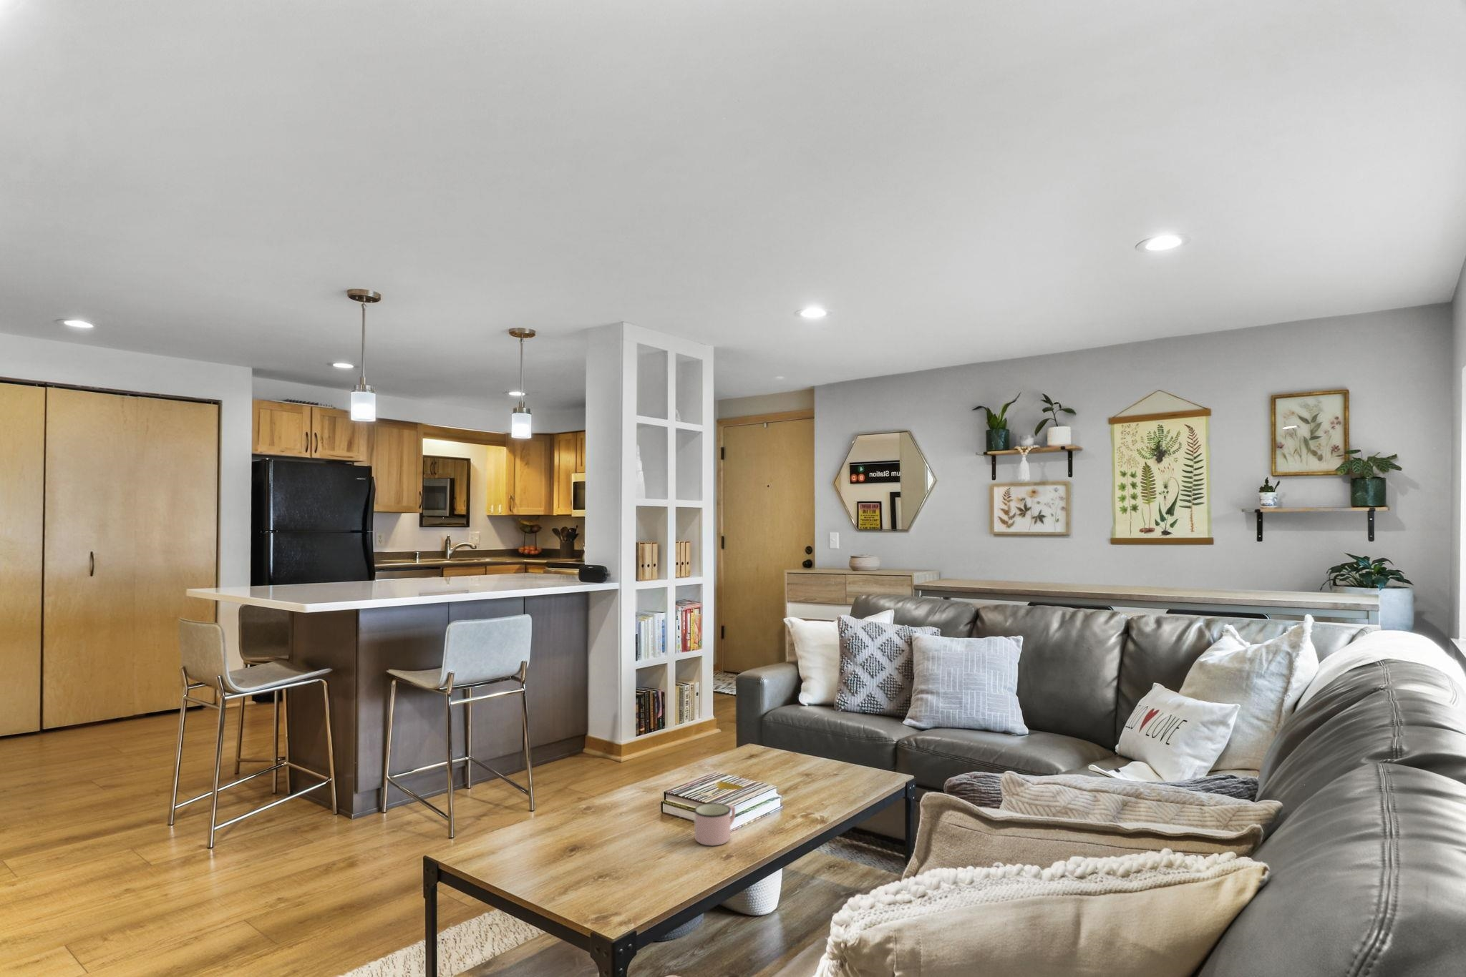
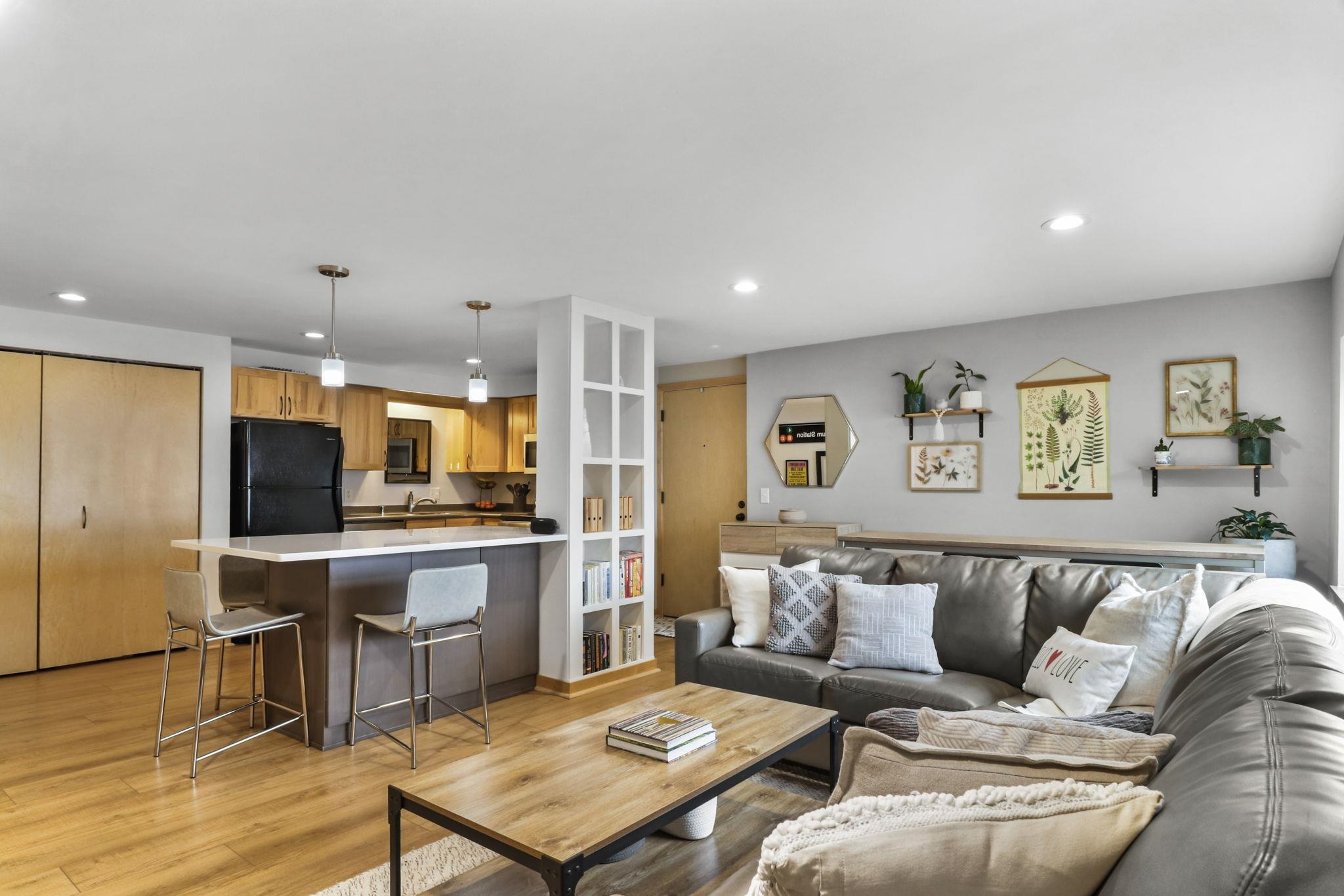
- mug (717, 822)
